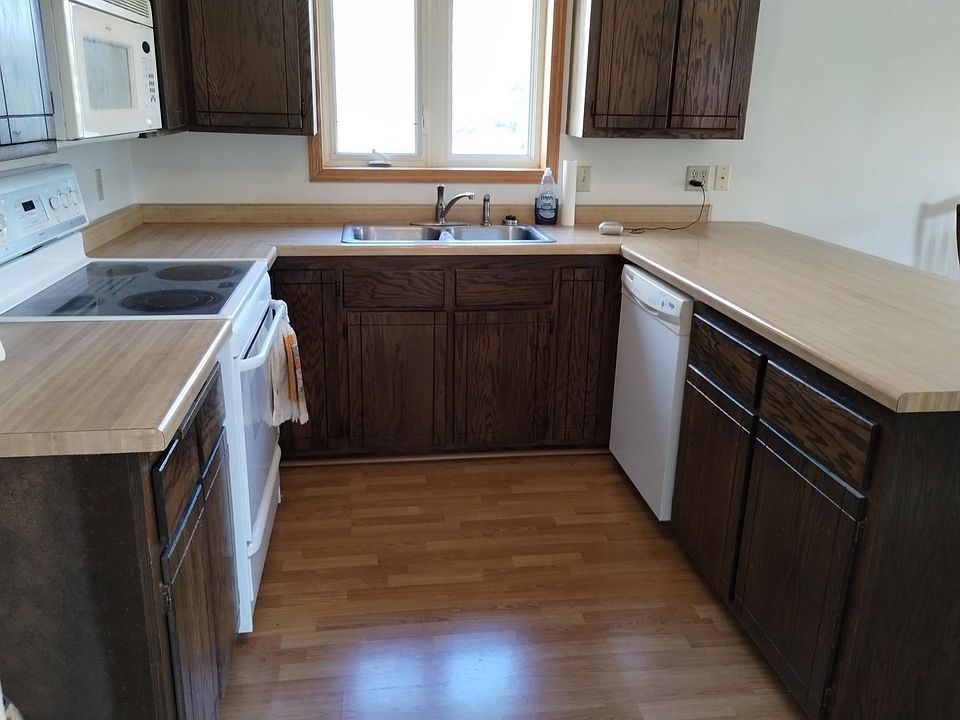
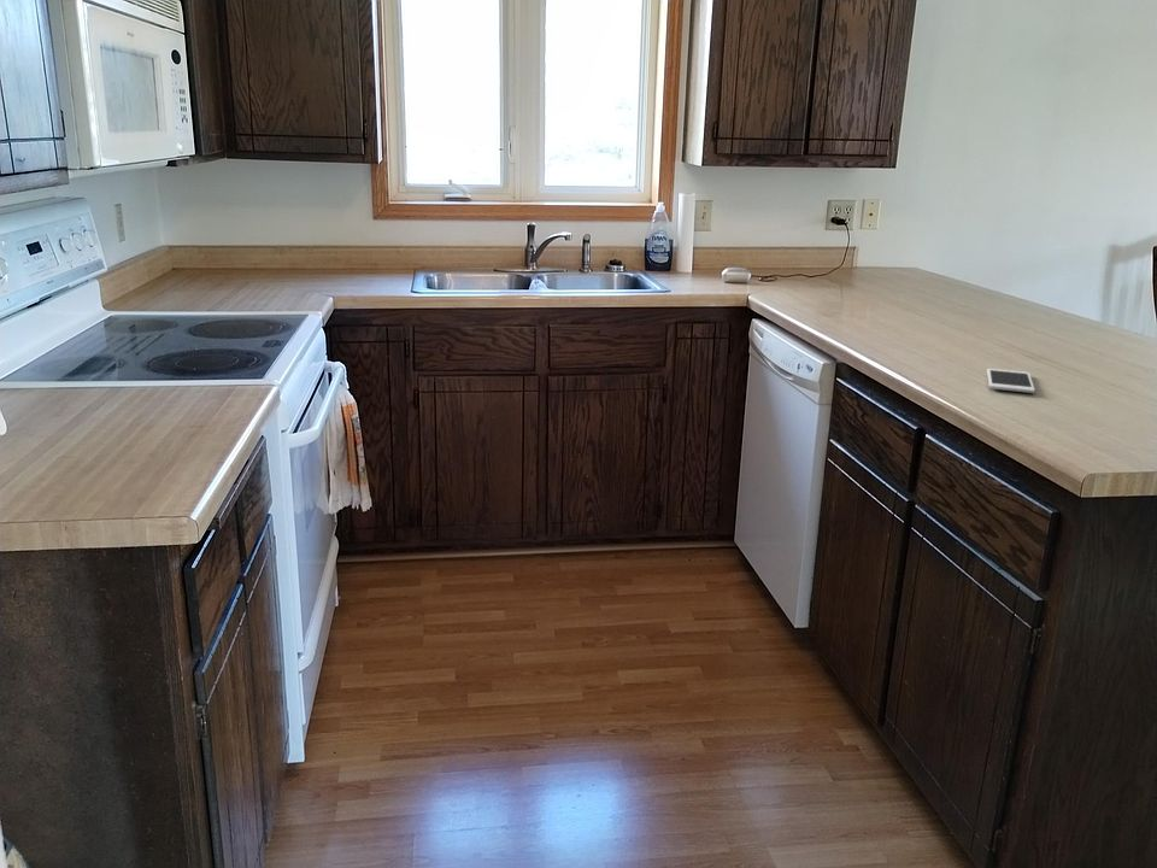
+ cell phone (1009, 380)
